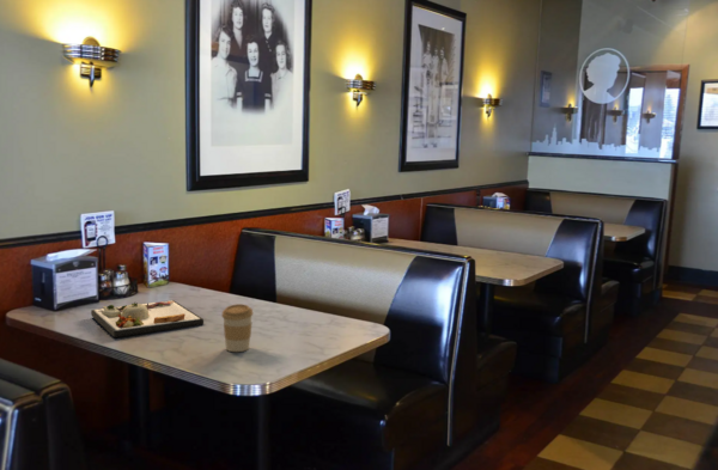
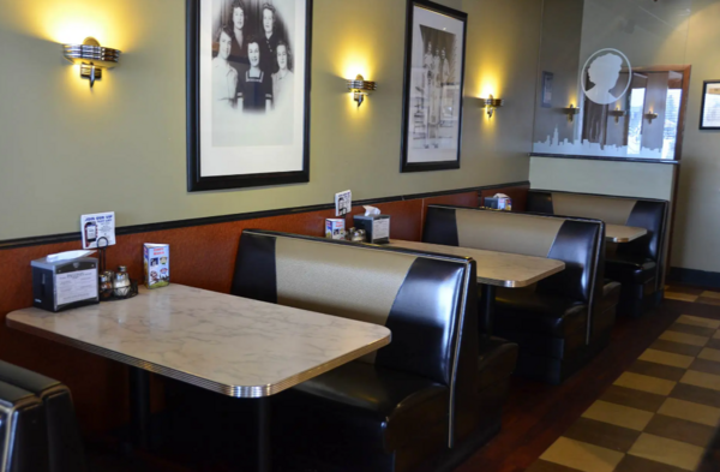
- dinner plate (146, 310)
- coffee cup (237, 326)
